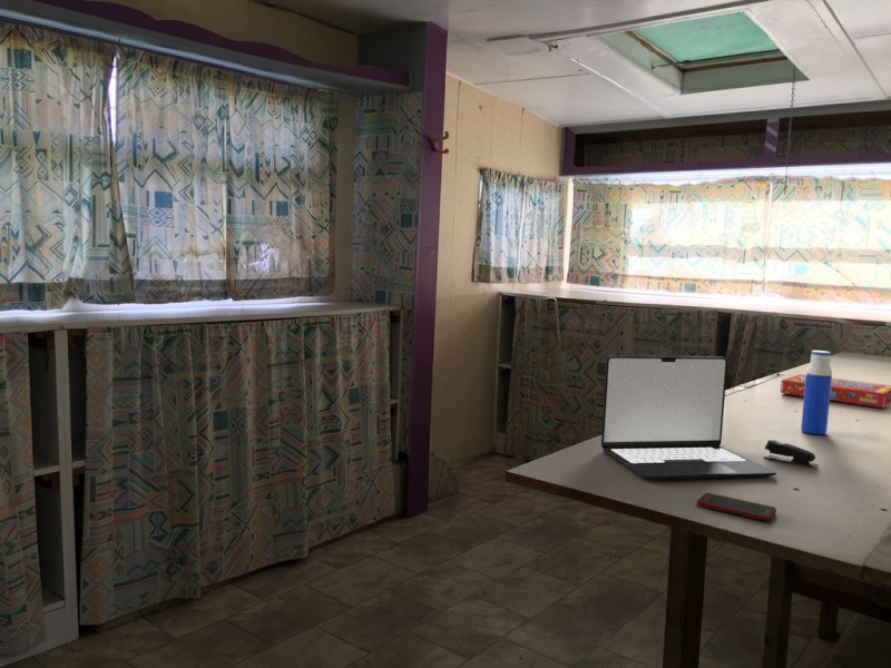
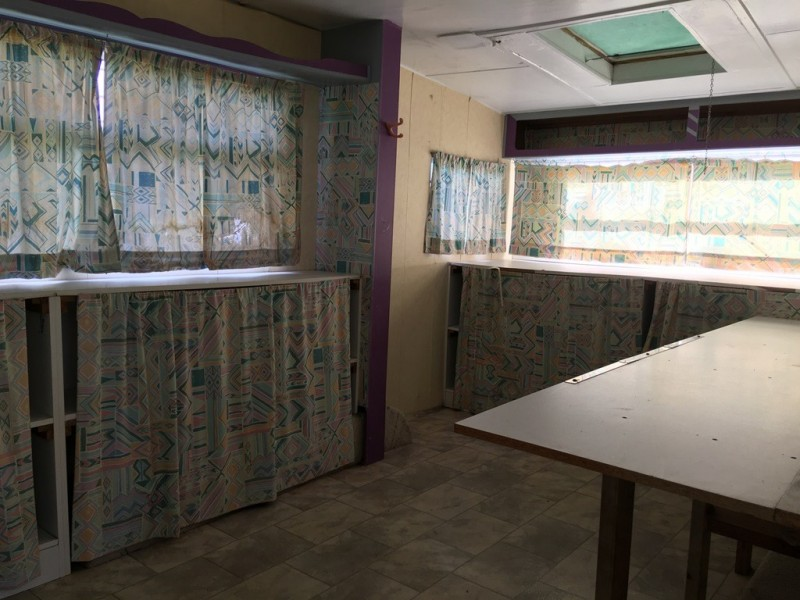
- water bottle (816, 392)
- stapler (791, 452)
- laptop (688, 413)
- snack box (839, 390)
- cell phone (735, 507)
